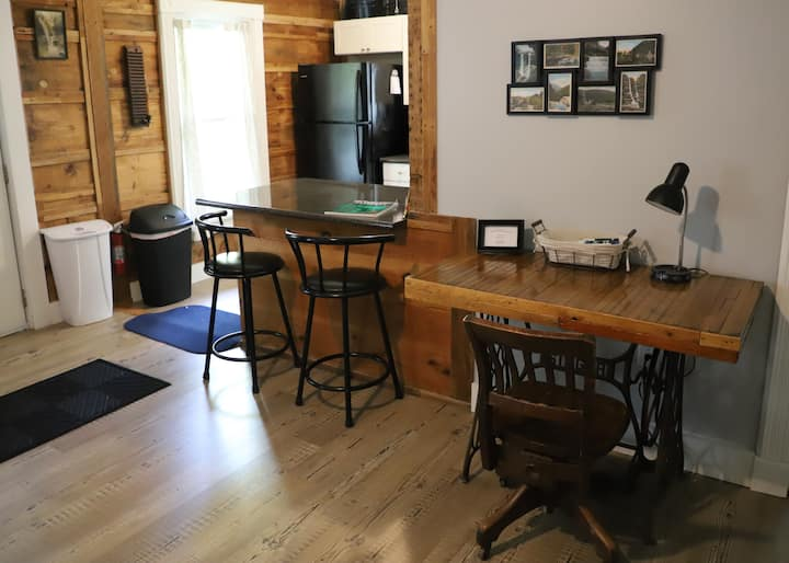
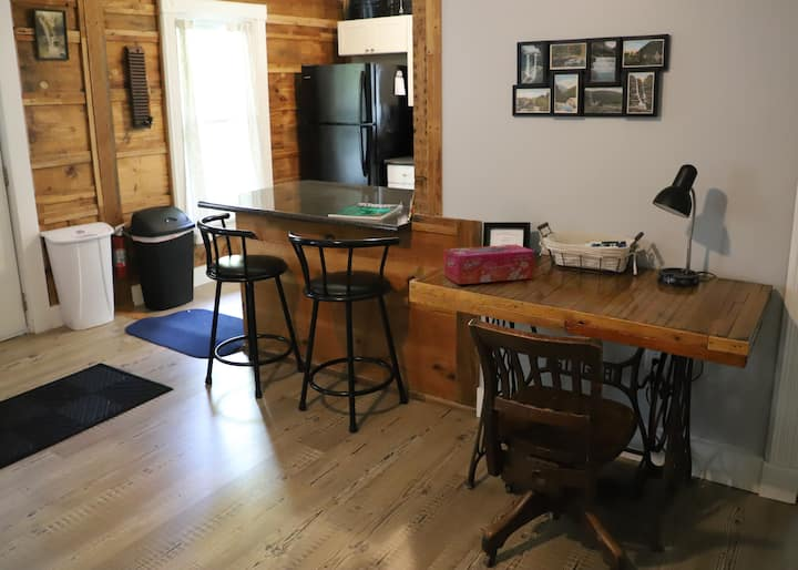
+ tissue box (488, 263)
